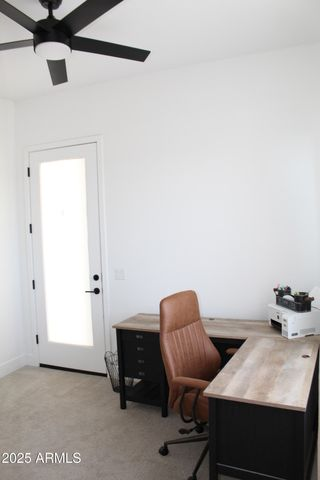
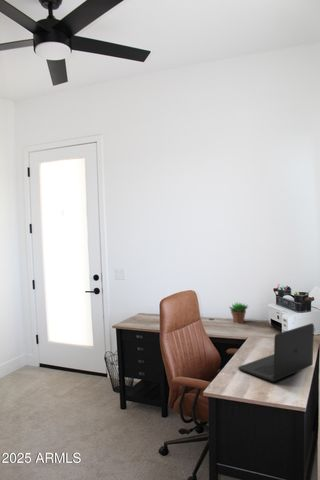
+ succulent plant (239, 312)
+ laptop (275, 346)
